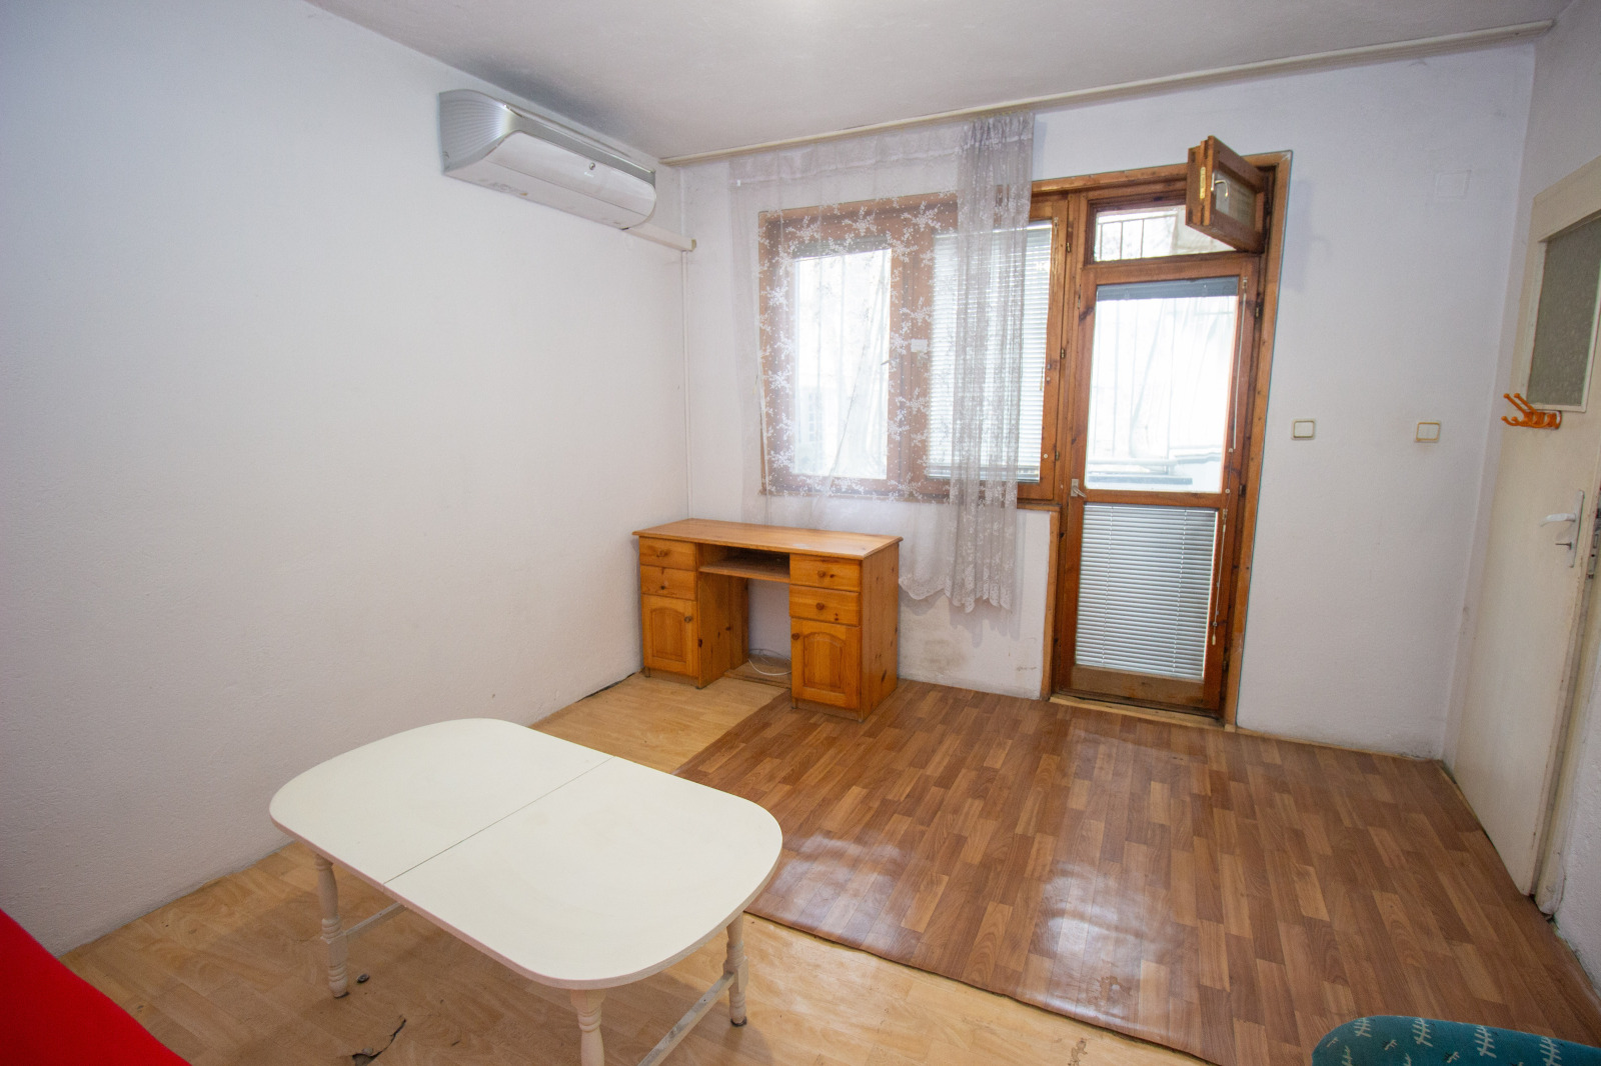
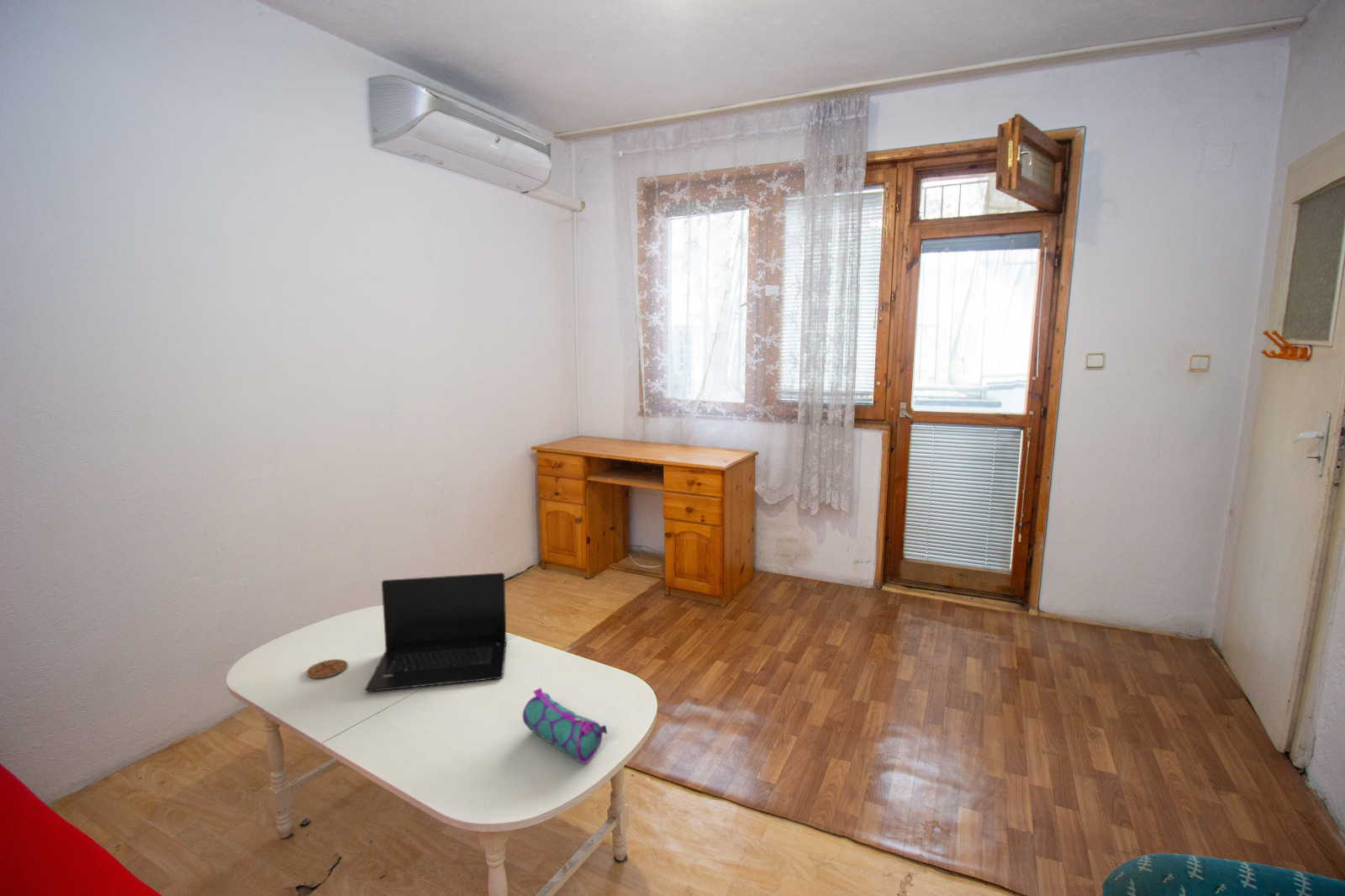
+ pencil case (562, 724)
+ laptop (440, 627)
+ coaster (327, 668)
